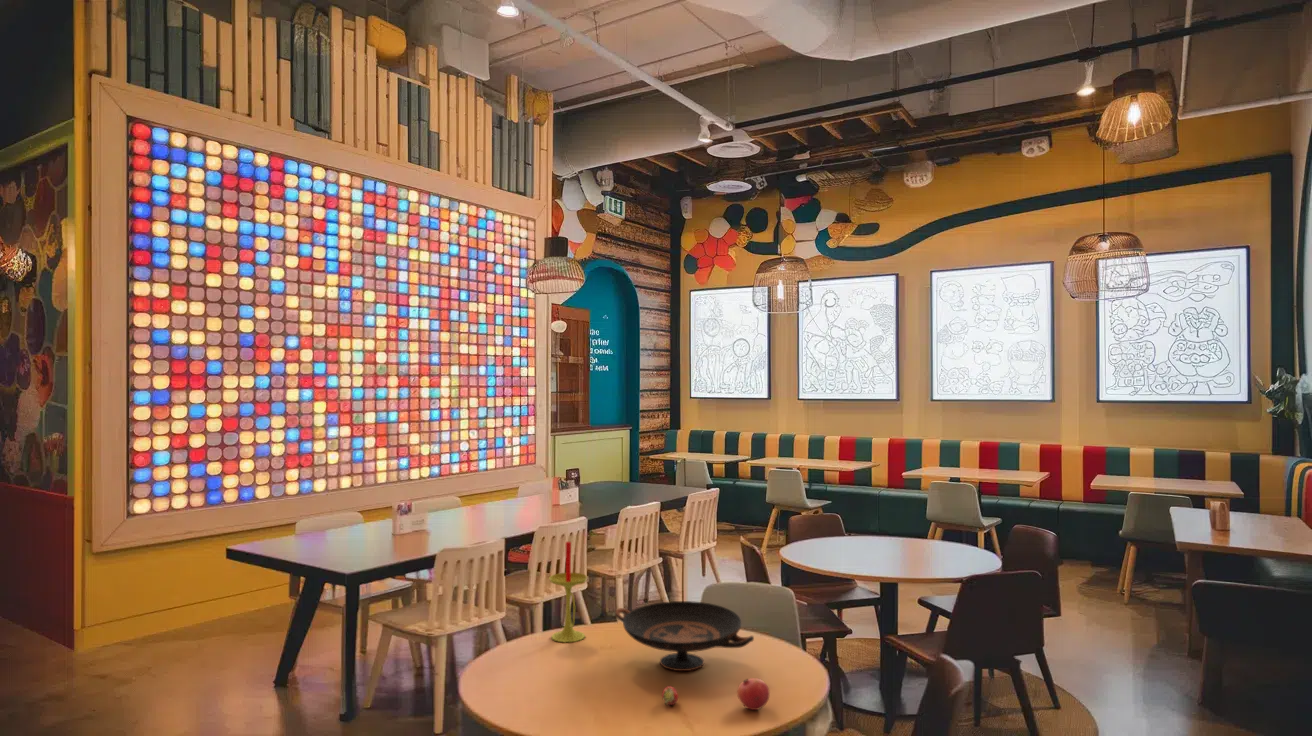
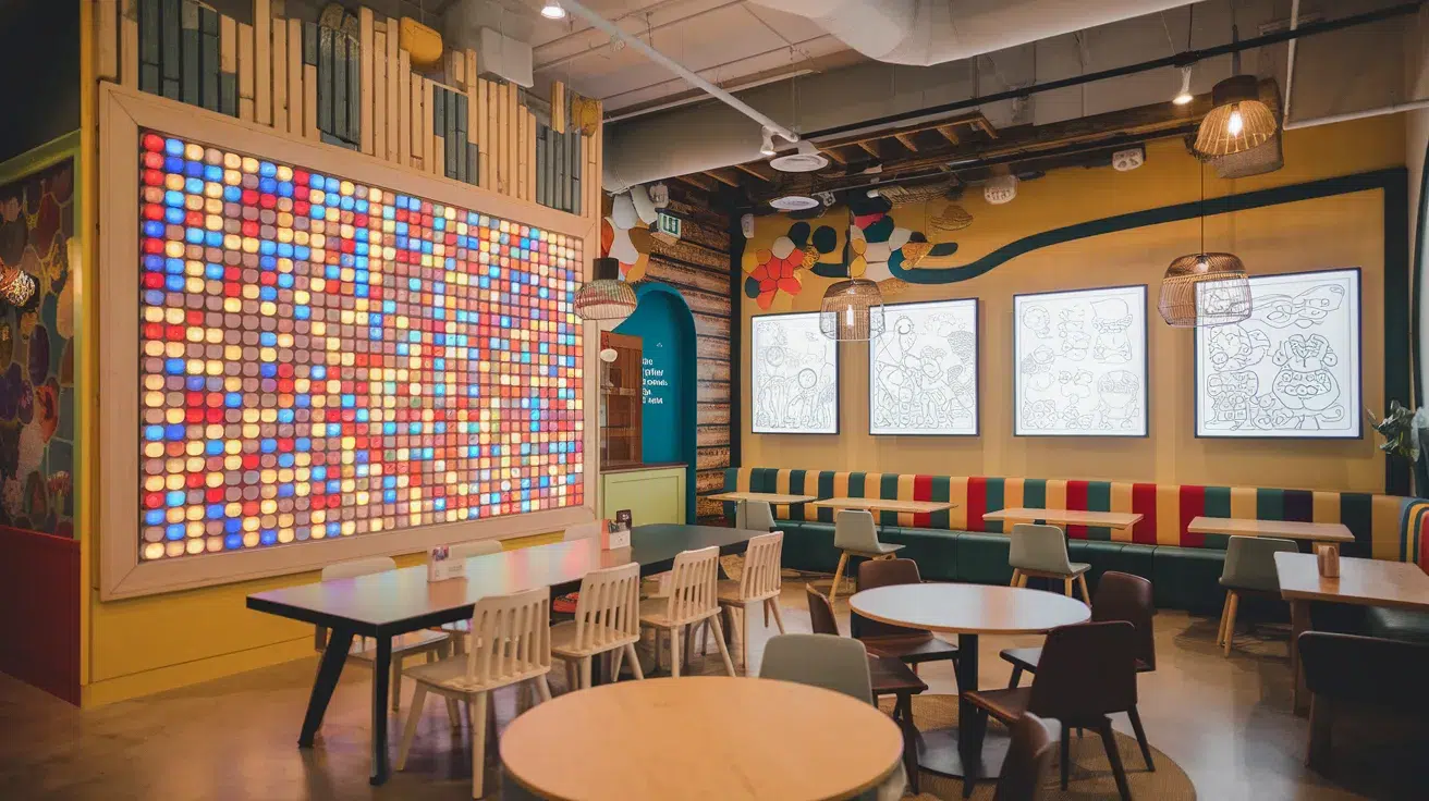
- pomegranate (753, 693)
- candle (568, 588)
- decorative bowl (681, 640)
- fruit (670, 694)
